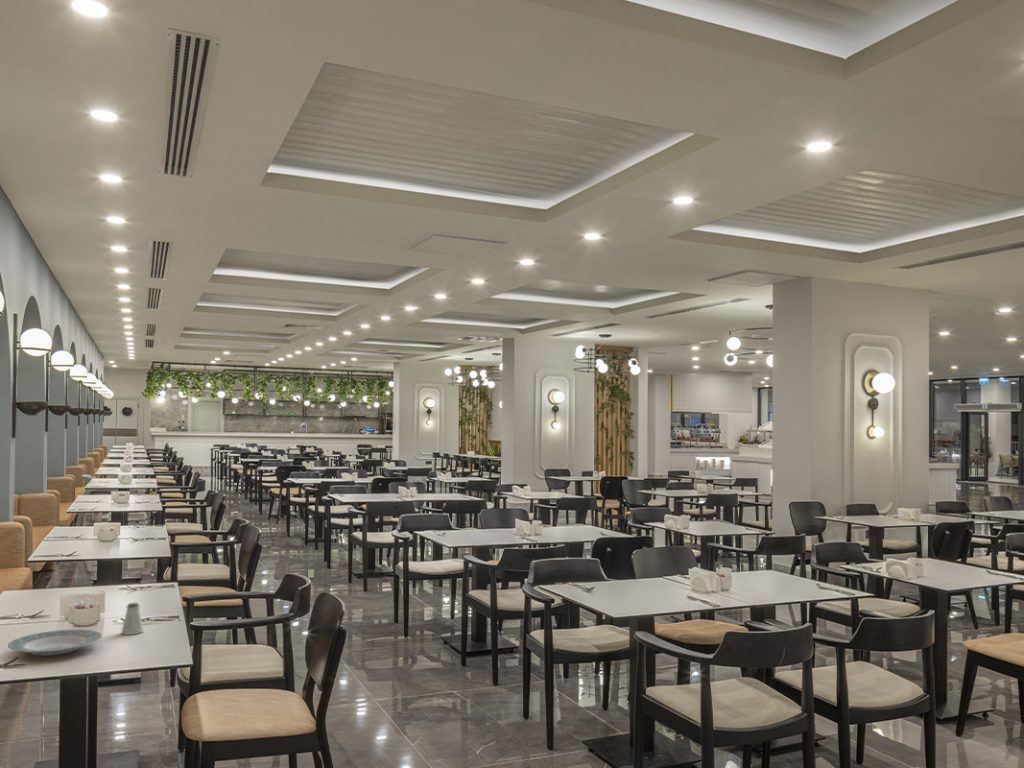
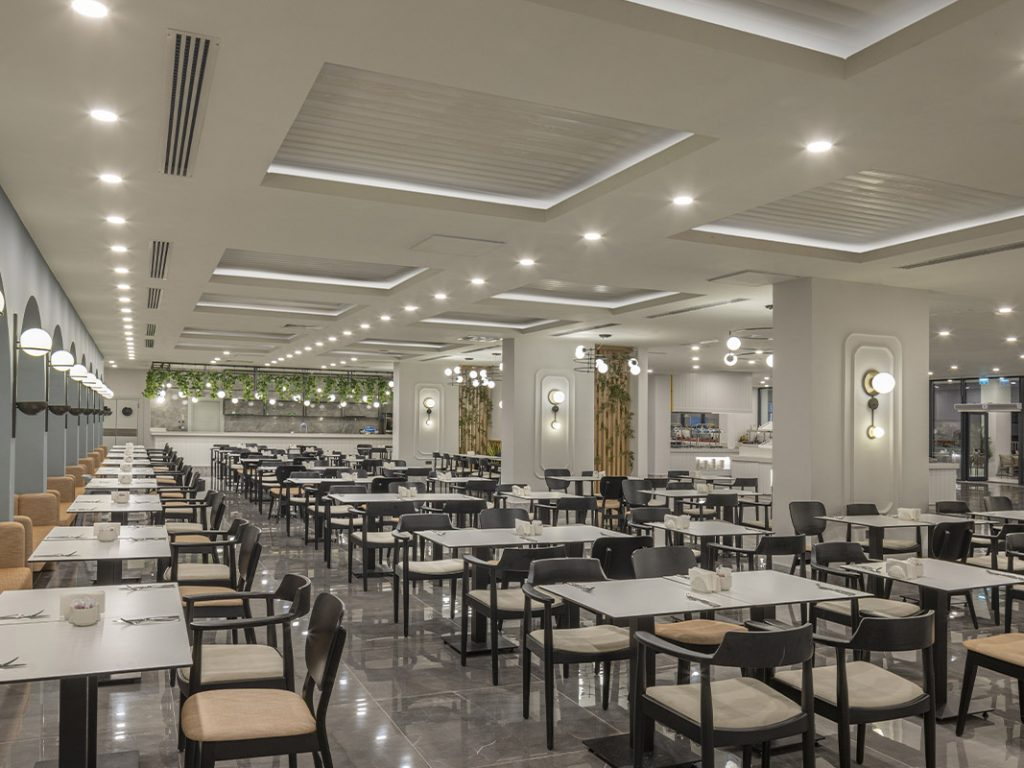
- plate (55, 645)
- saltshaker (132, 617)
